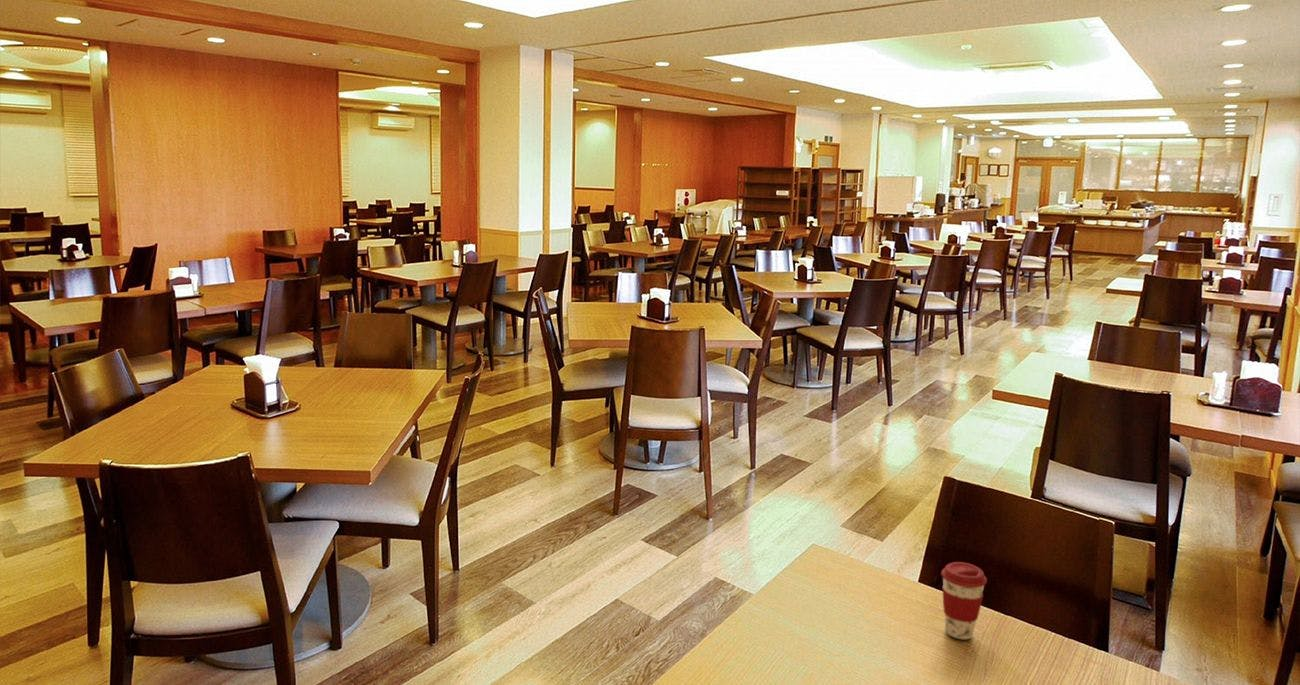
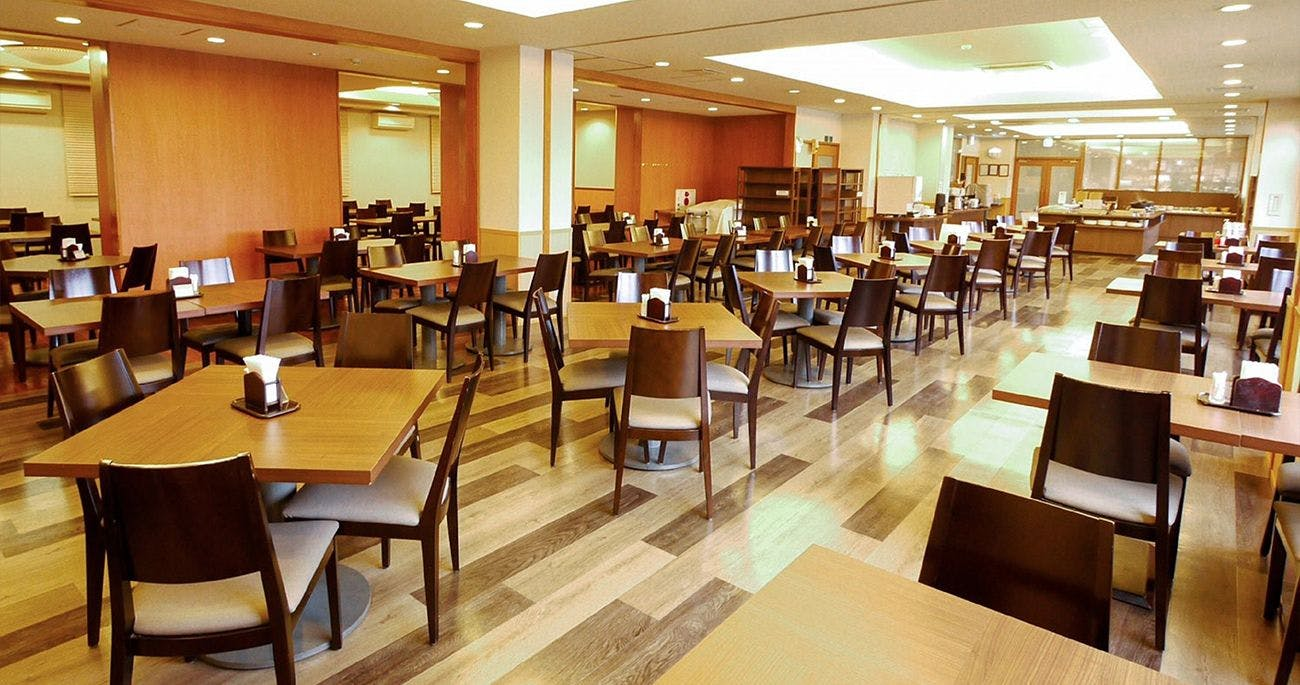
- coffee cup (961, 601)
